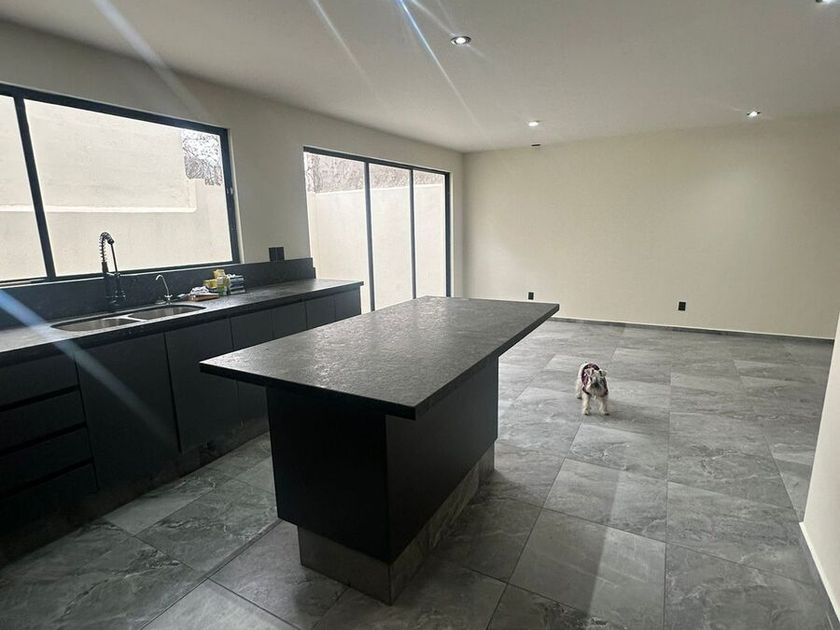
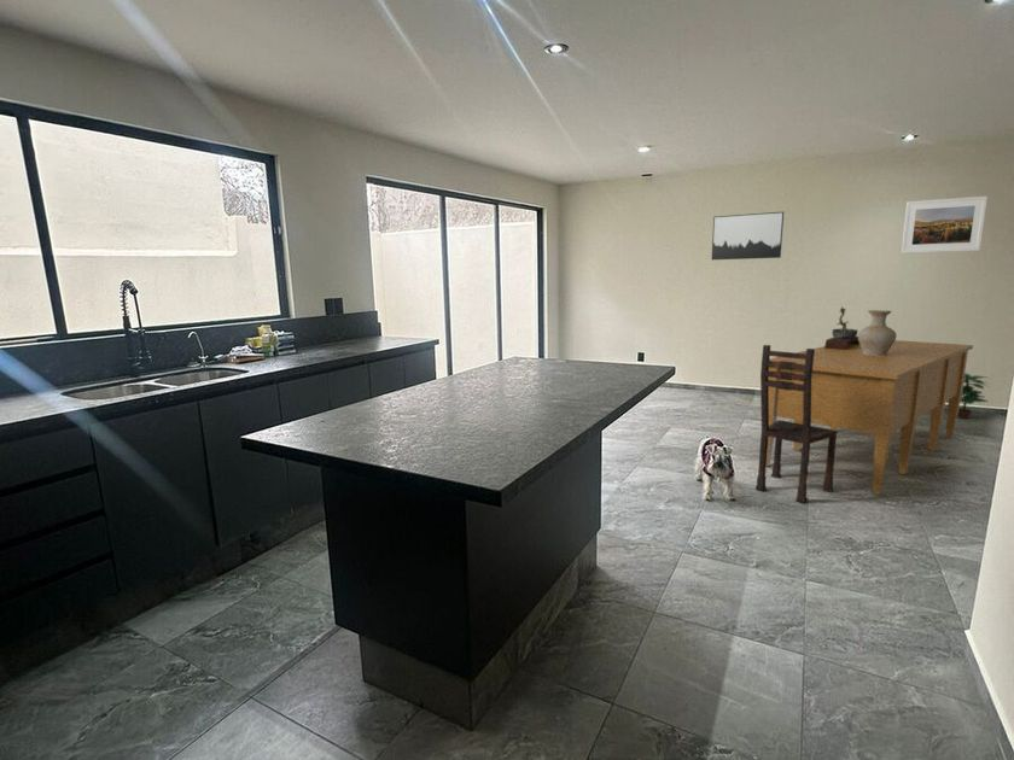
+ wall art (746, 236)
+ chair (793, 422)
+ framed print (942, 226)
+ vase (876, 332)
+ bonsai tree (845, 326)
+ potted plant (966, 396)
+ desk (868, 402)
